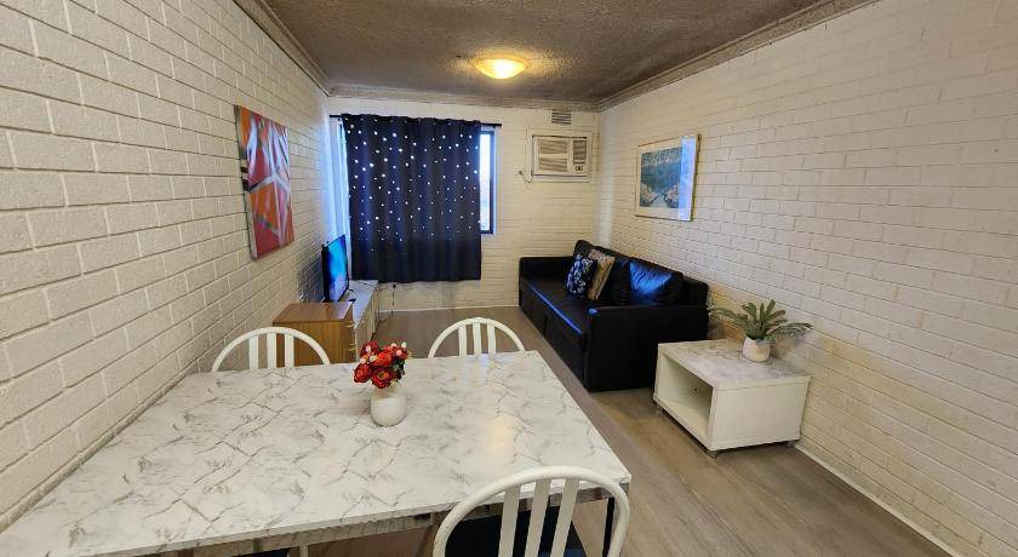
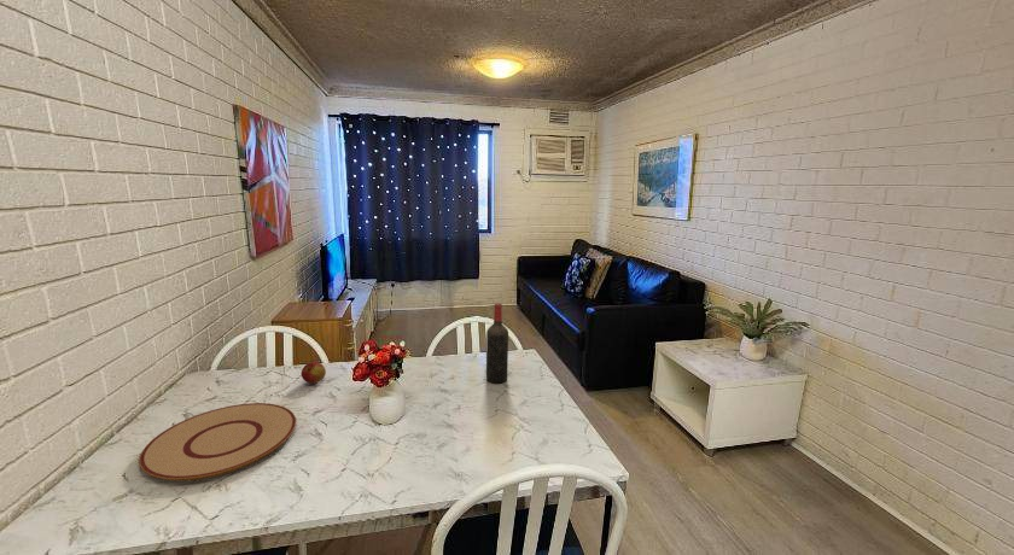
+ plate (225, 438)
+ apple (313, 372)
+ wine bottle (497, 341)
